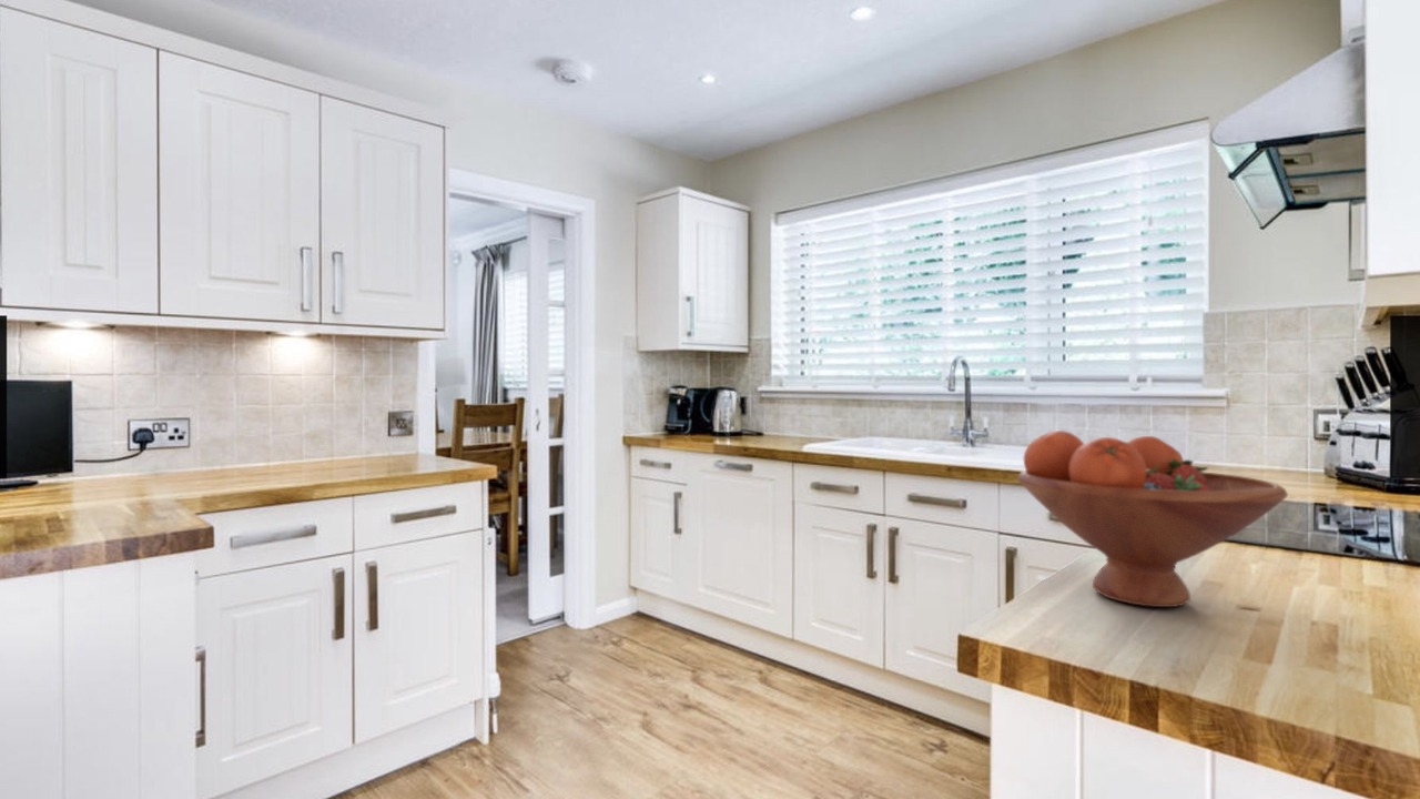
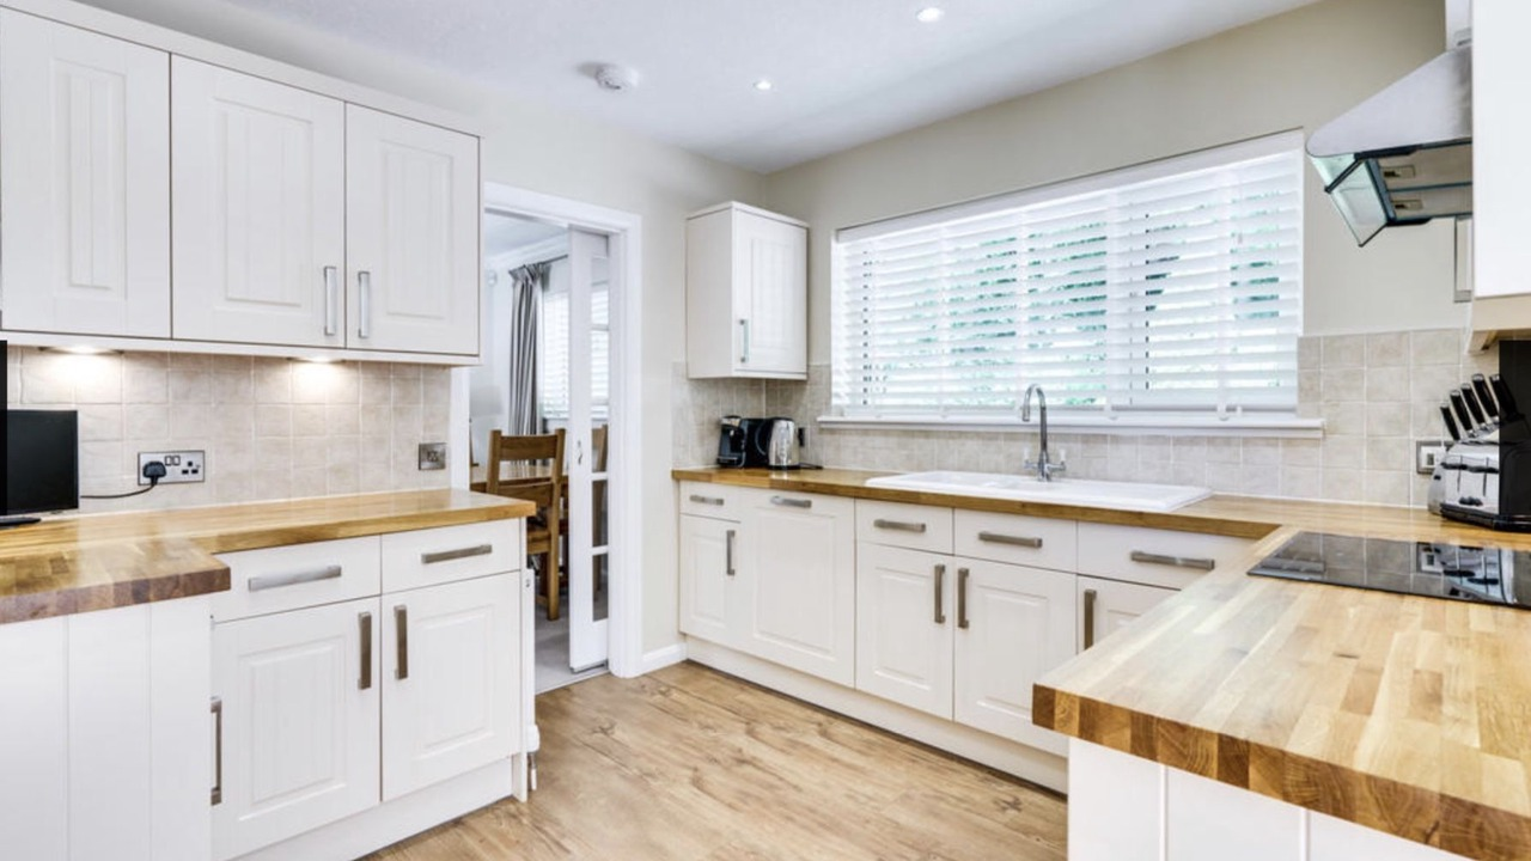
- fruit bowl (1139, 514)
